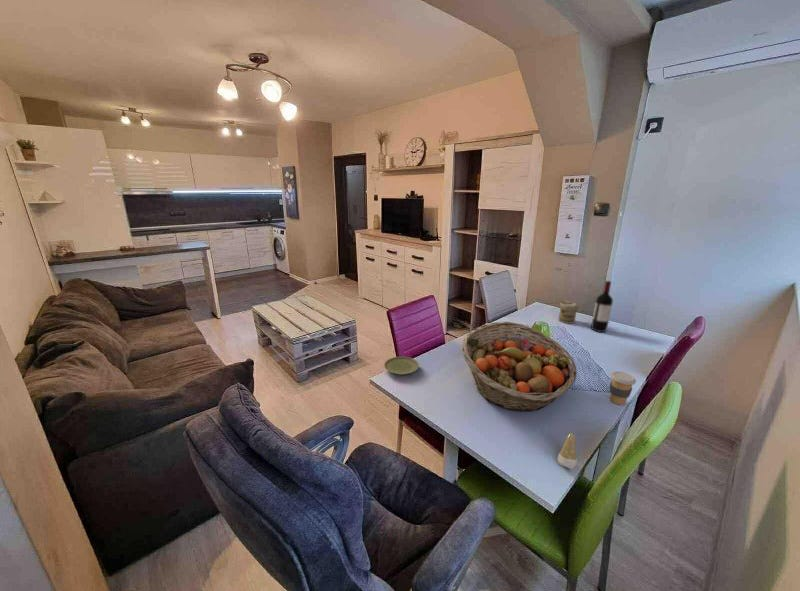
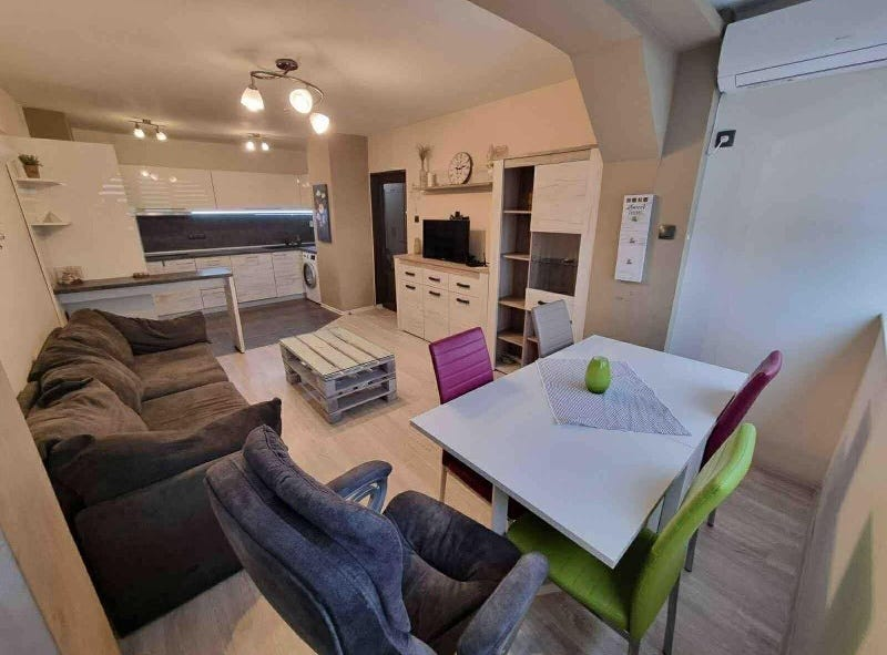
- fruit basket (517, 363)
- wine bottle (603, 306)
- tooth (568, 451)
- coffee cup (620, 388)
- plate (401, 366)
- jar (568, 312)
